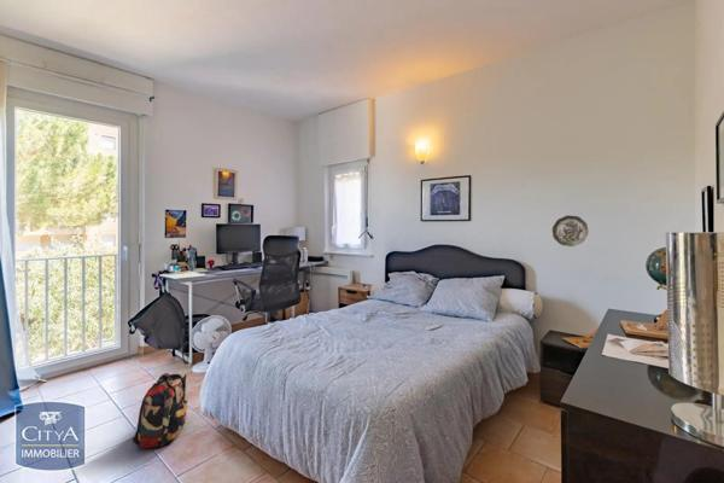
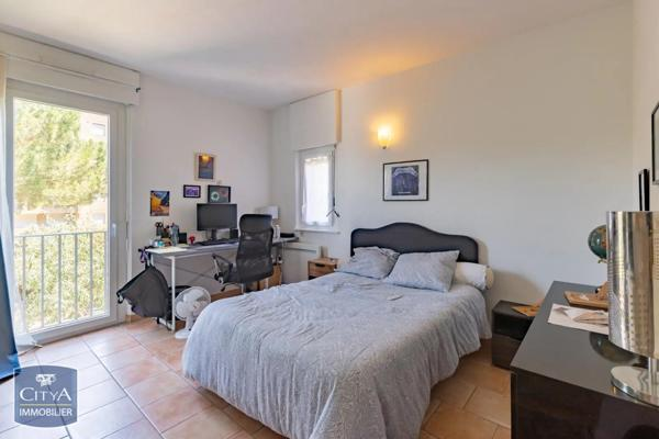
- decorative plate (570, 231)
- backpack (162, 405)
